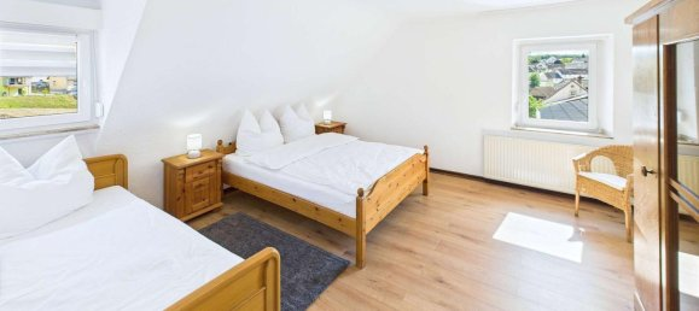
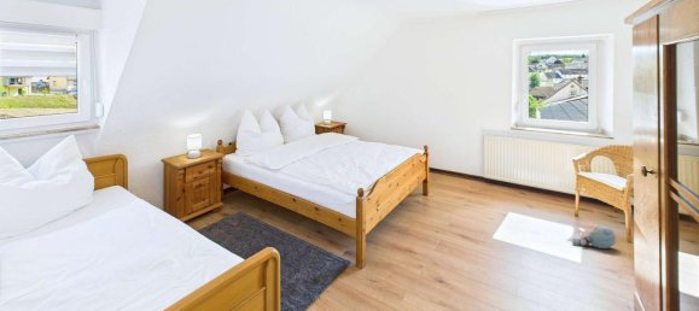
+ plush toy (593, 235)
